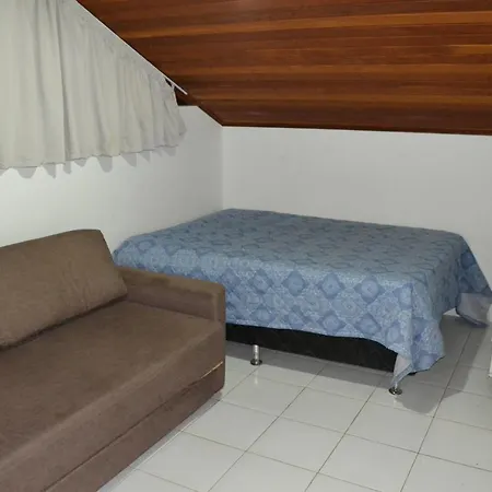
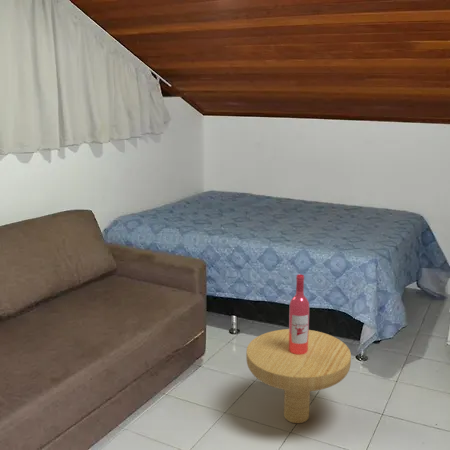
+ side table (298, 348)
